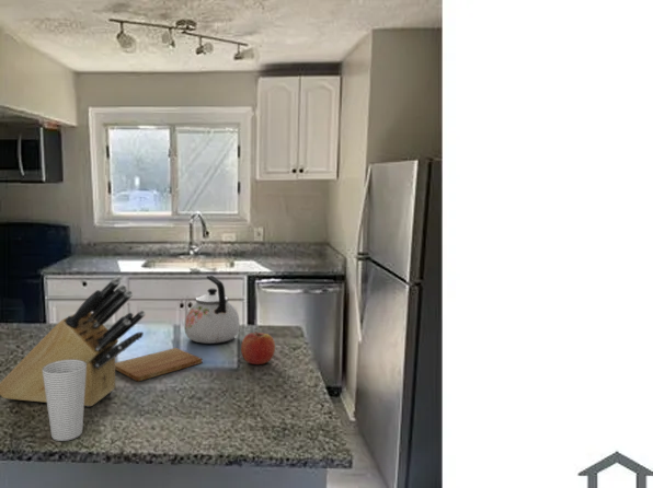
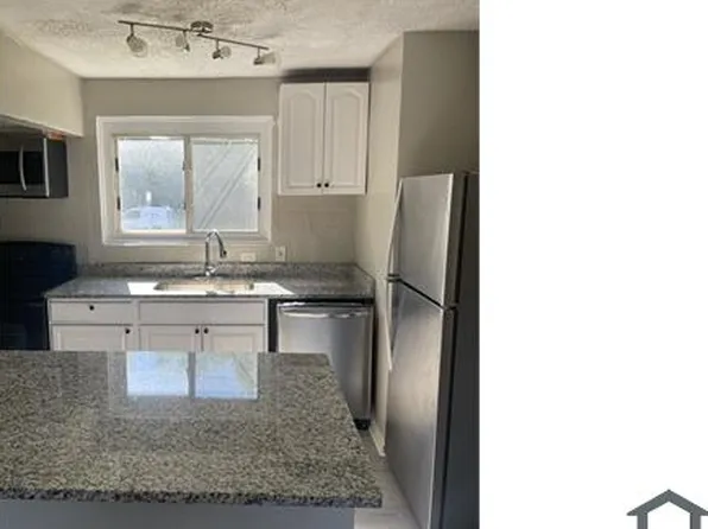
- kettle (211, 307)
- fruit (257, 346)
- cup (66, 400)
- cutting board (158, 362)
- knife block (71, 337)
